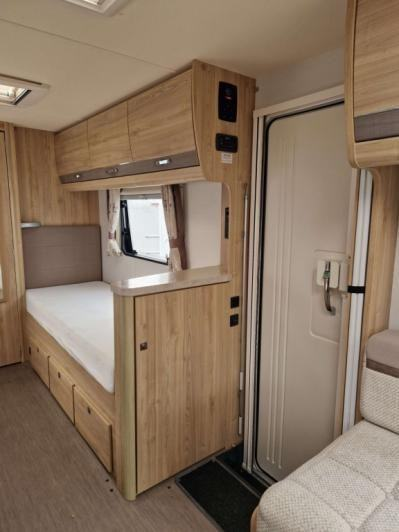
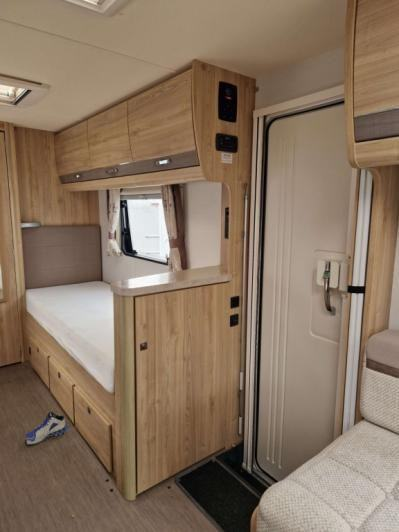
+ sneaker (46, 425)
